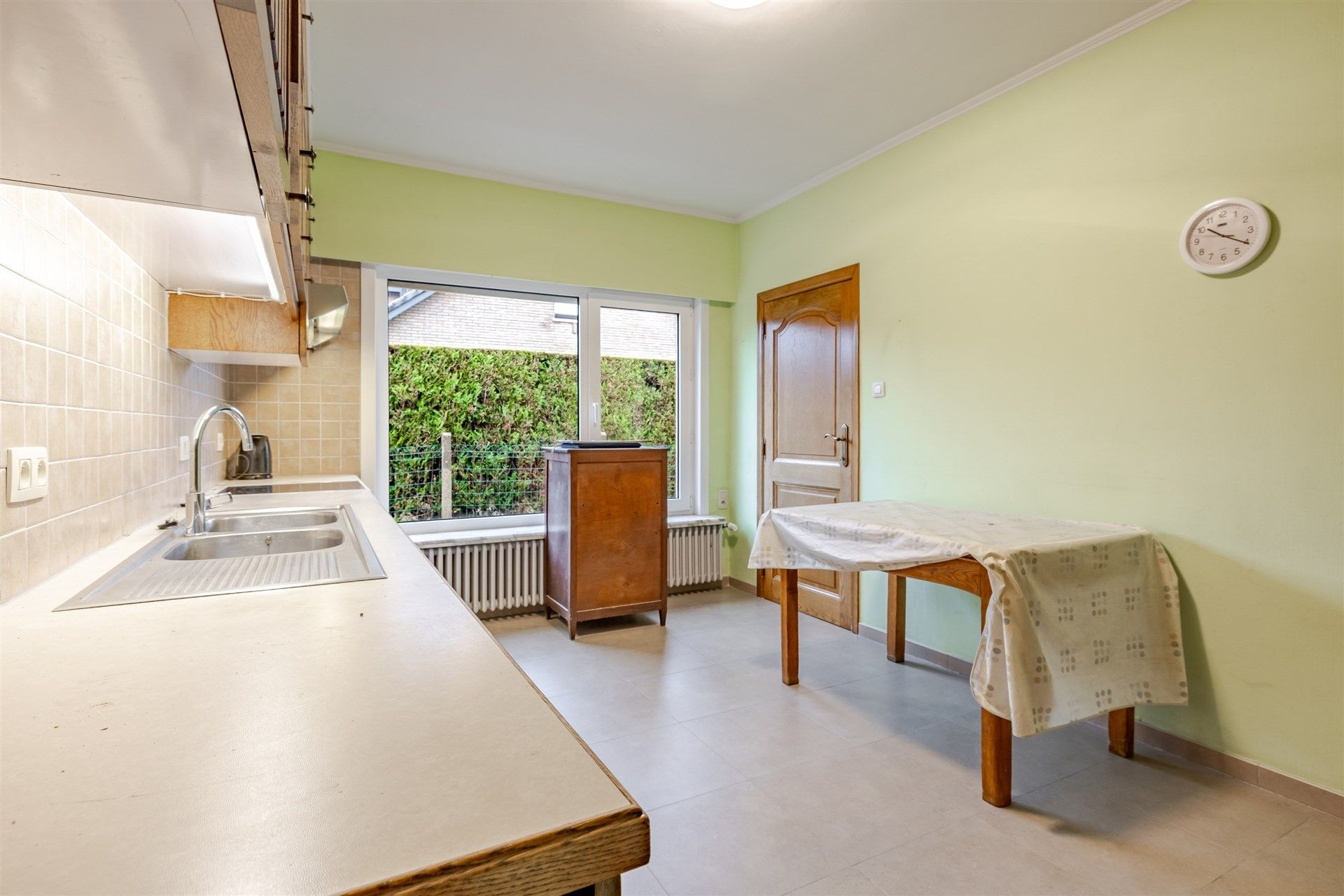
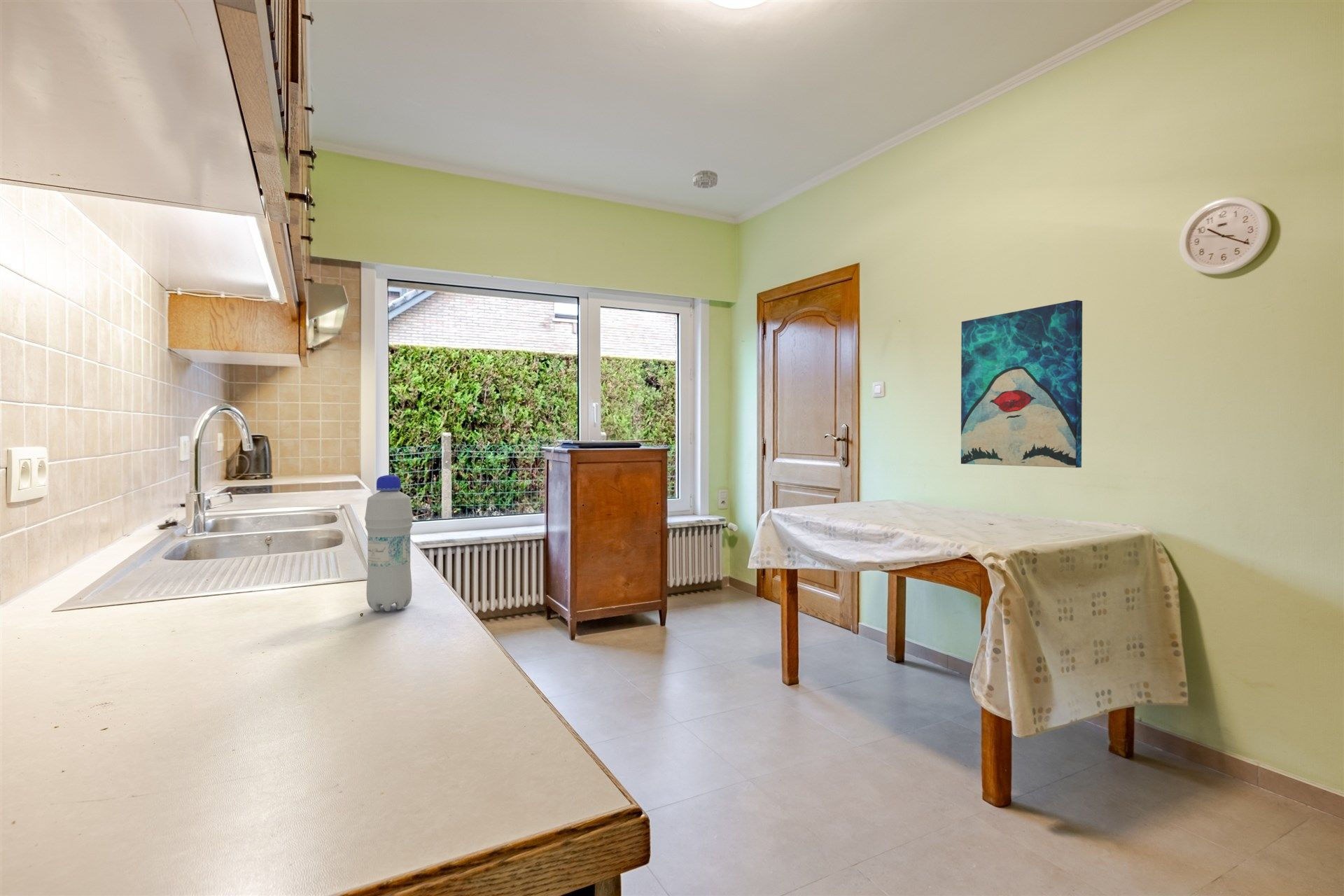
+ wall art (1016, 388)
+ smoke detector (705, 178)
+ bottle (389, 541)
